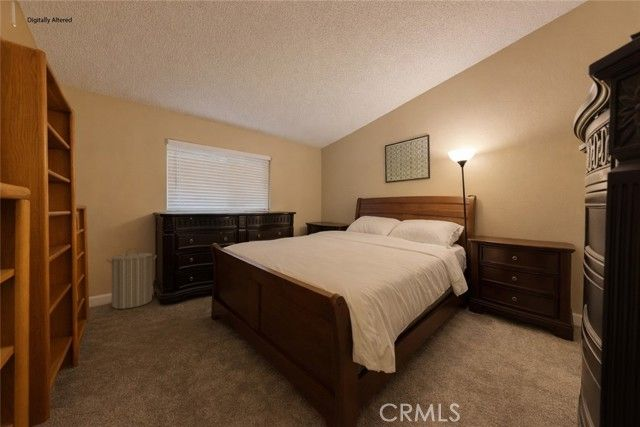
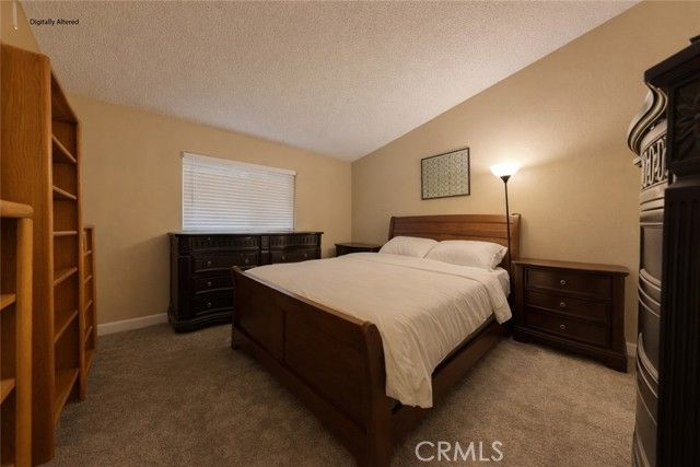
- laundry hamper (132, 275)
